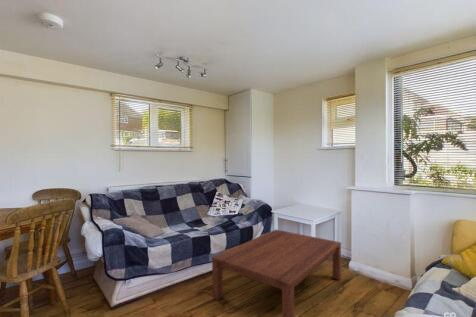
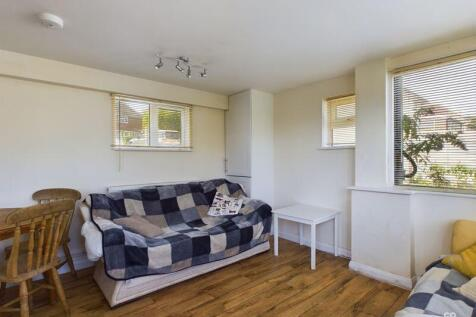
- coffee table (281, 268)
